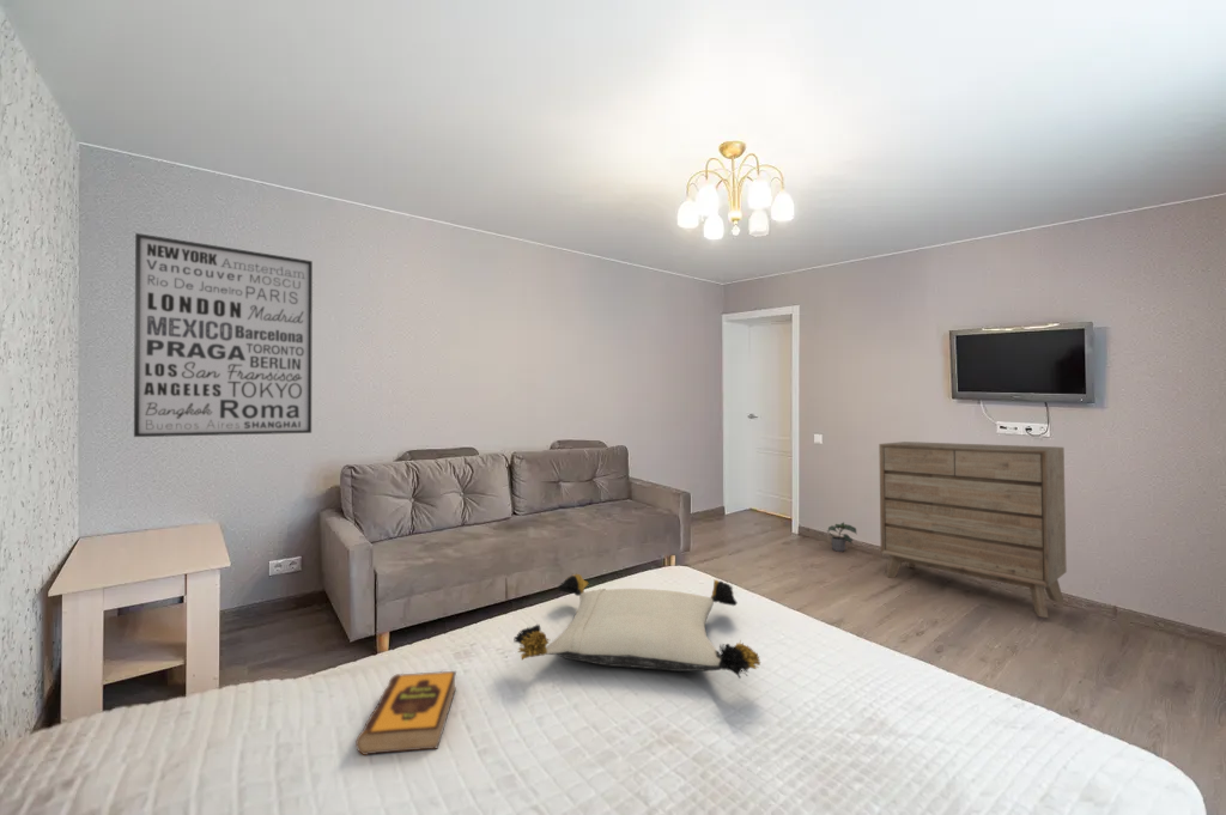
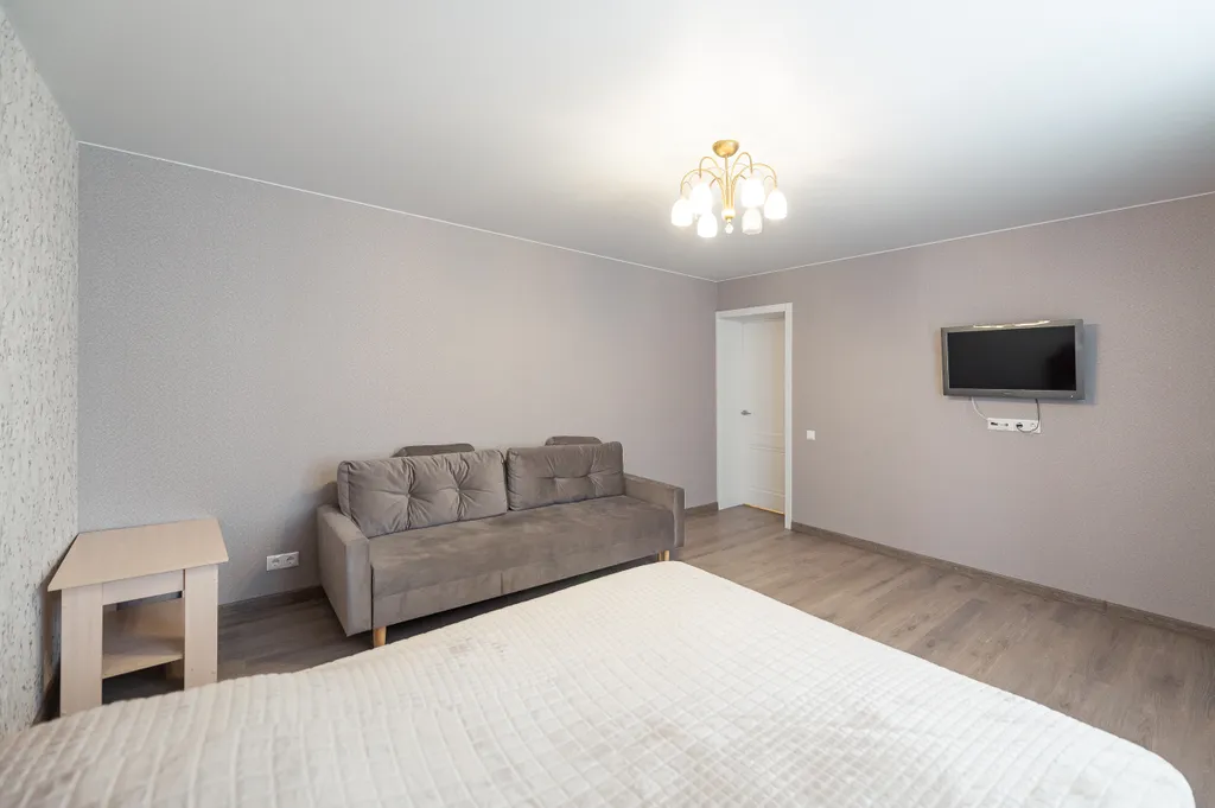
- pillow (641, 622)
- wall art (230, 341)
- dresser (966, 517)
- potted plant (842, 537)
- hardback book (411, 707)
